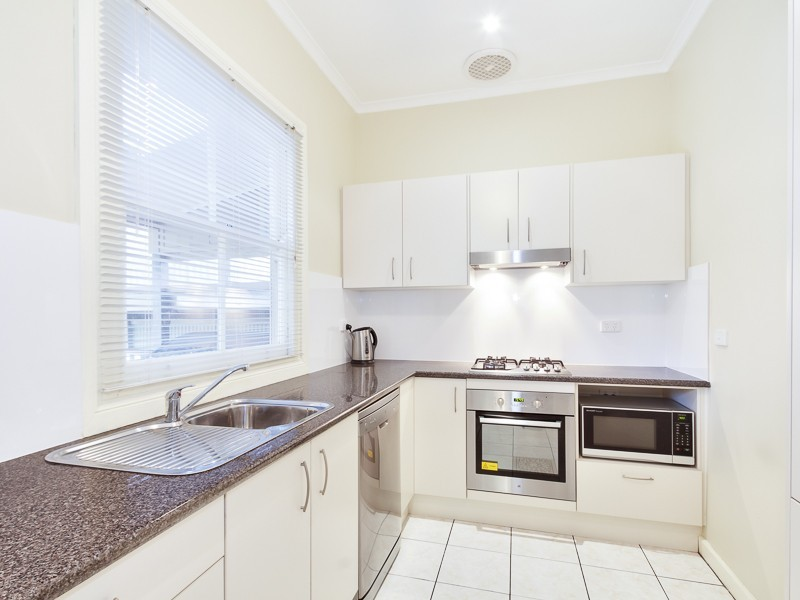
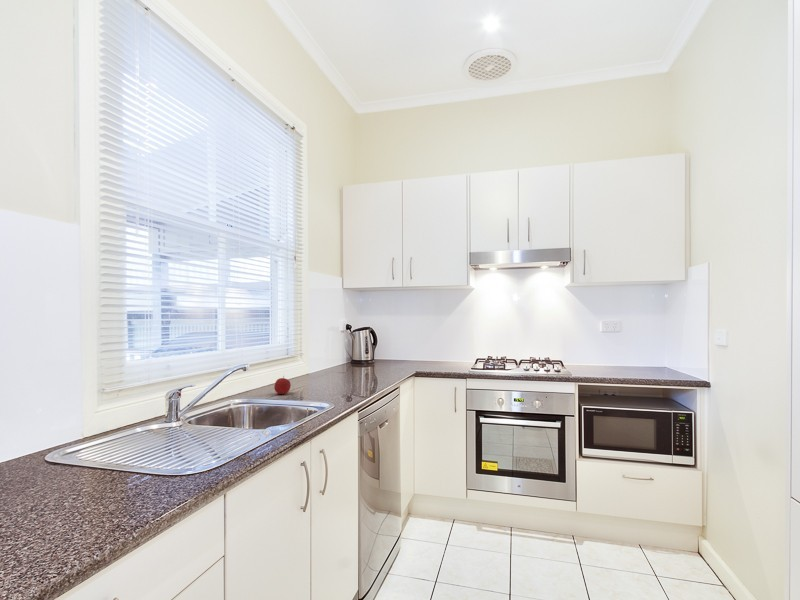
+ apple (282, 384)
